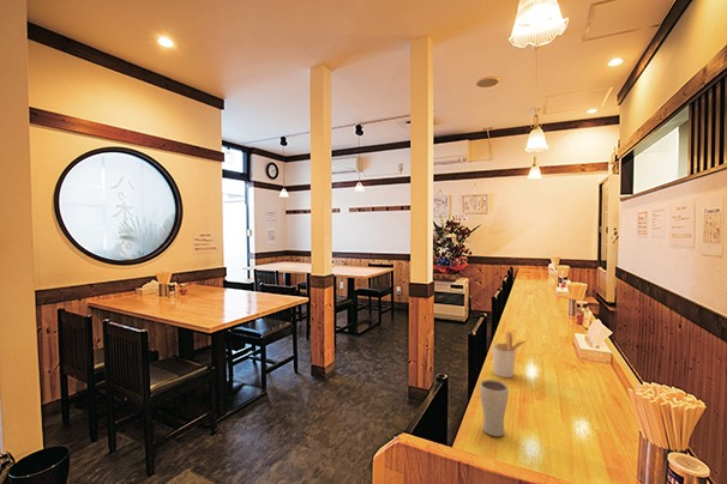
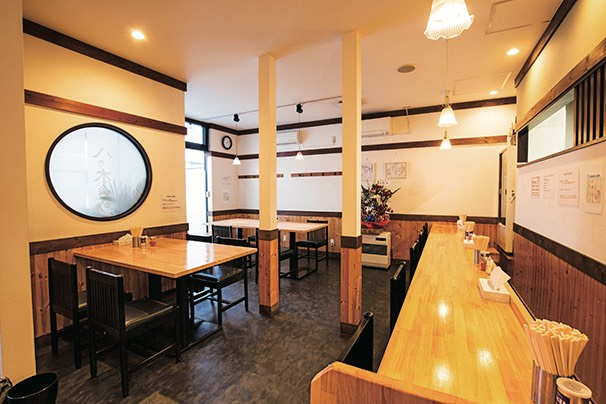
- drinking glass (493, 407)
- utensil holder (509, 355)
